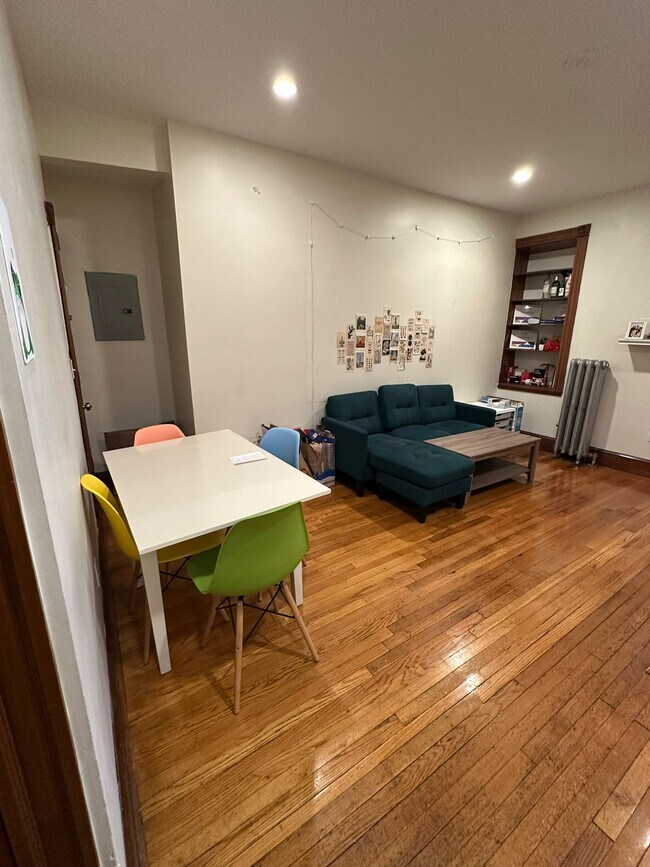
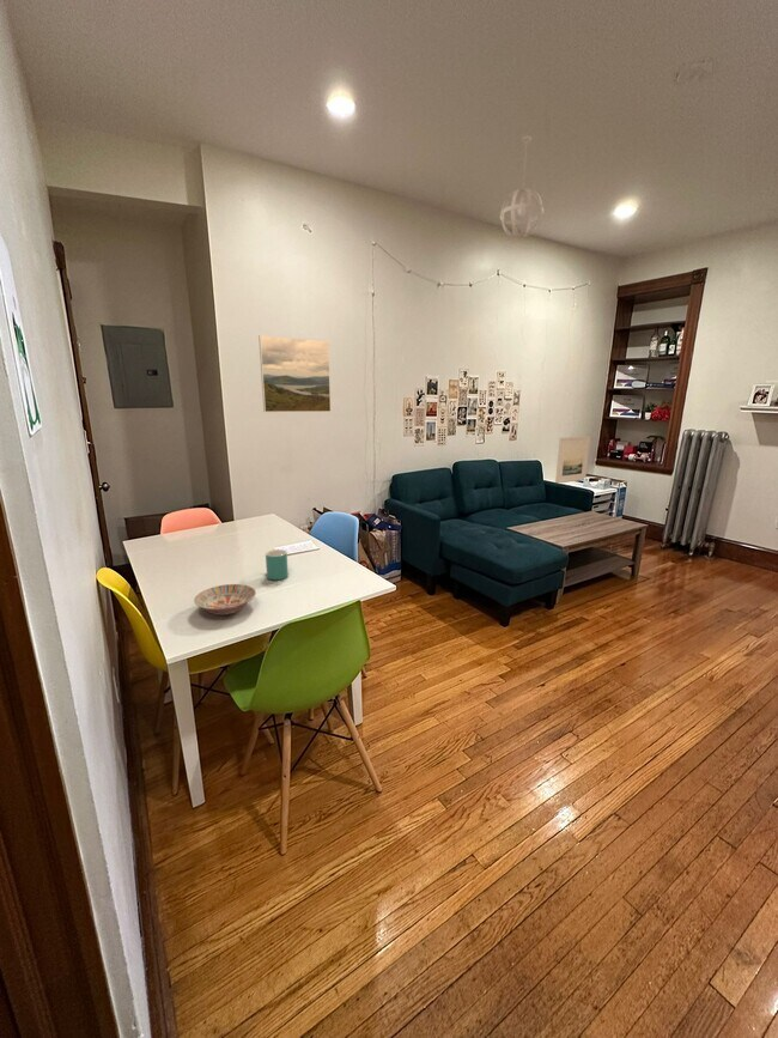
+ mug (274, 563)
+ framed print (296, 376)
+ pendant light (523, 189)
+ bowl (225, 601)
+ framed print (572, 459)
